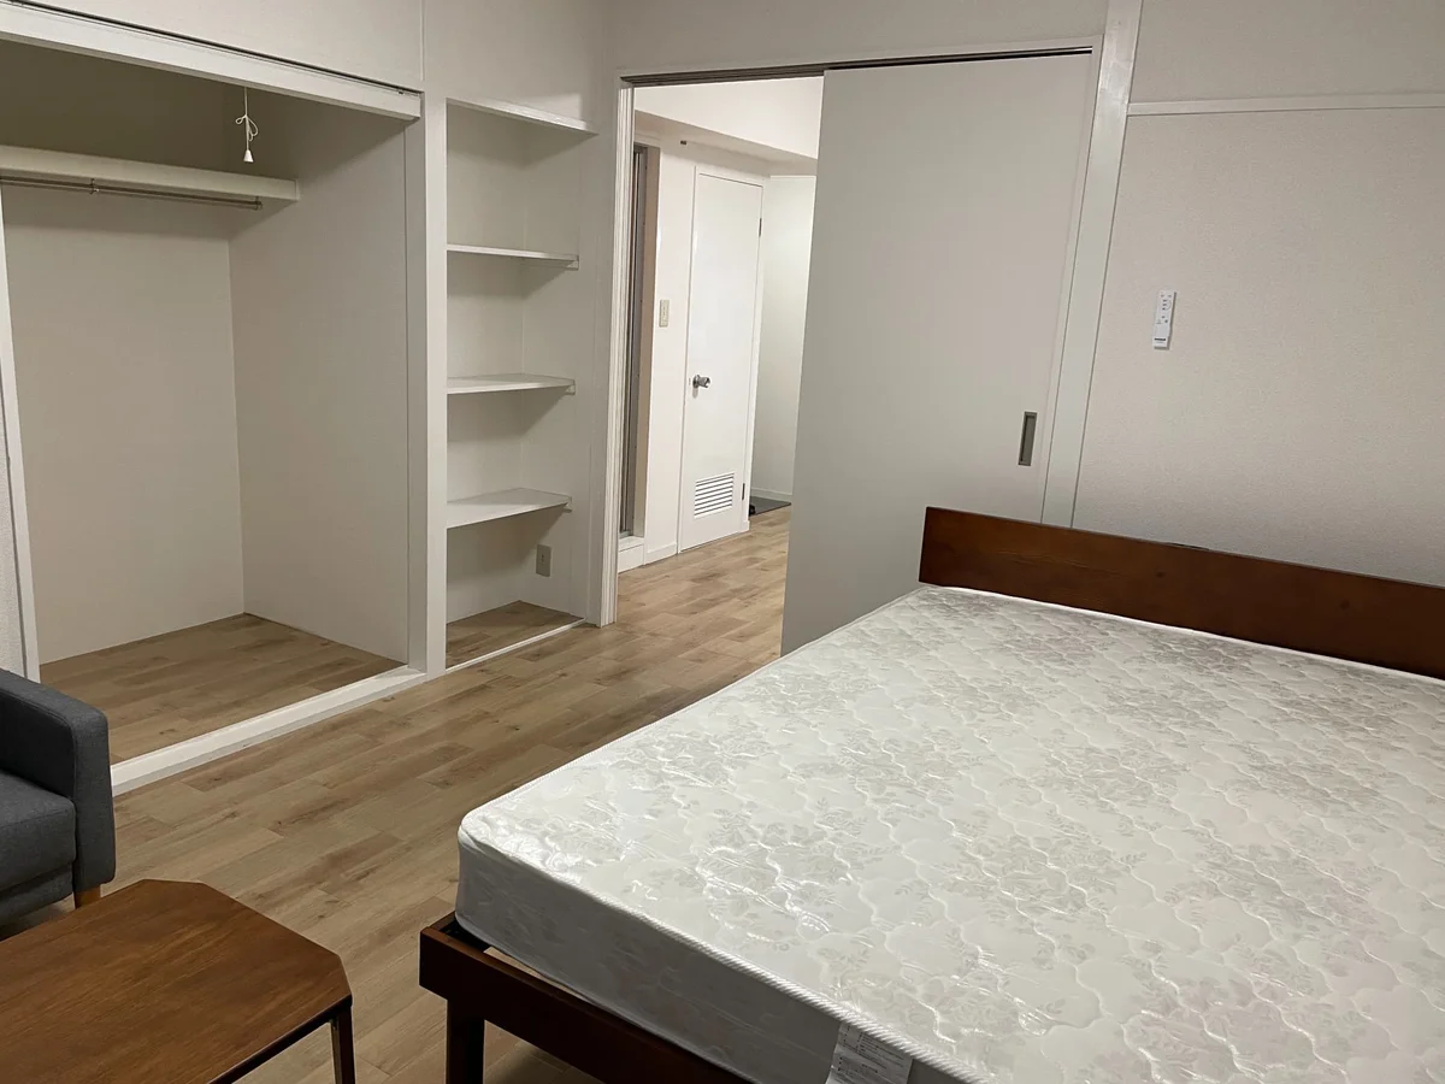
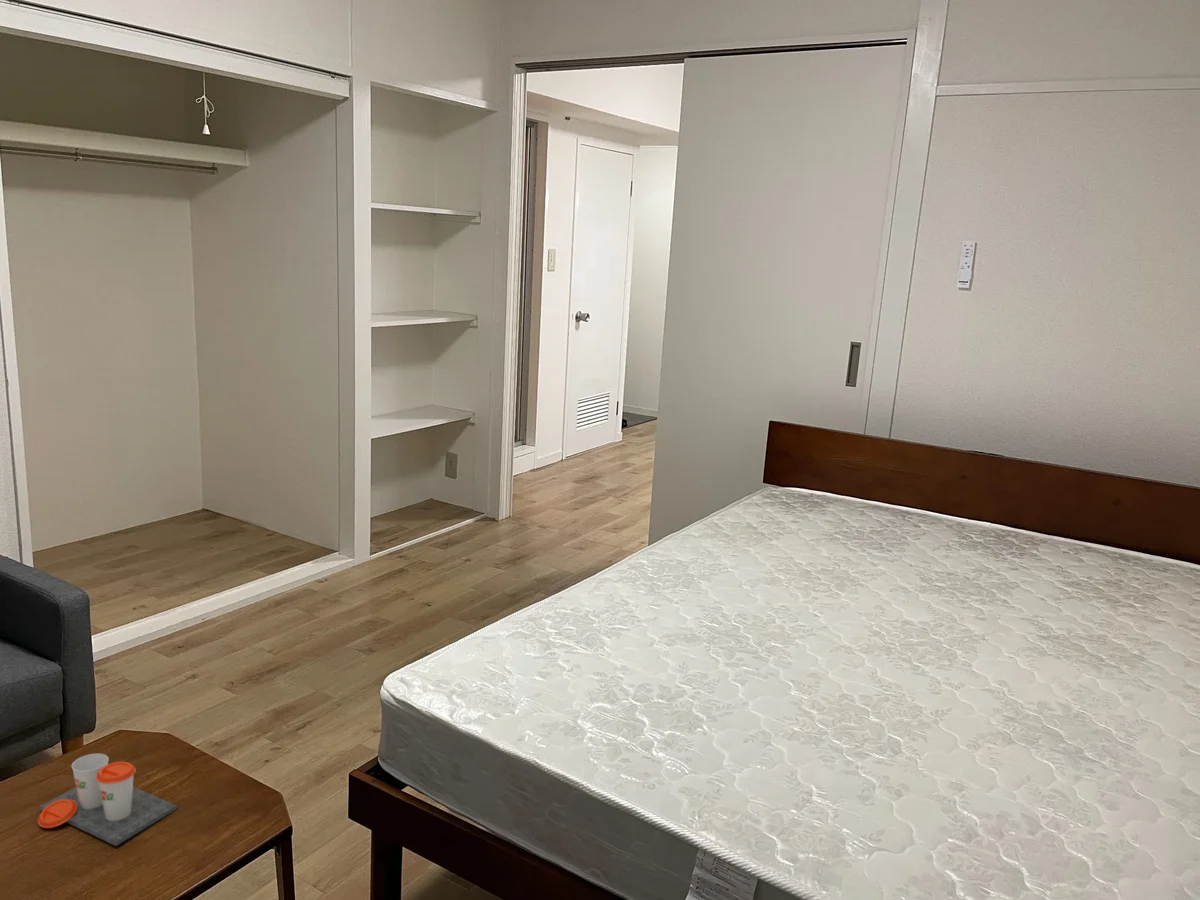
+ cup (99, 789)
